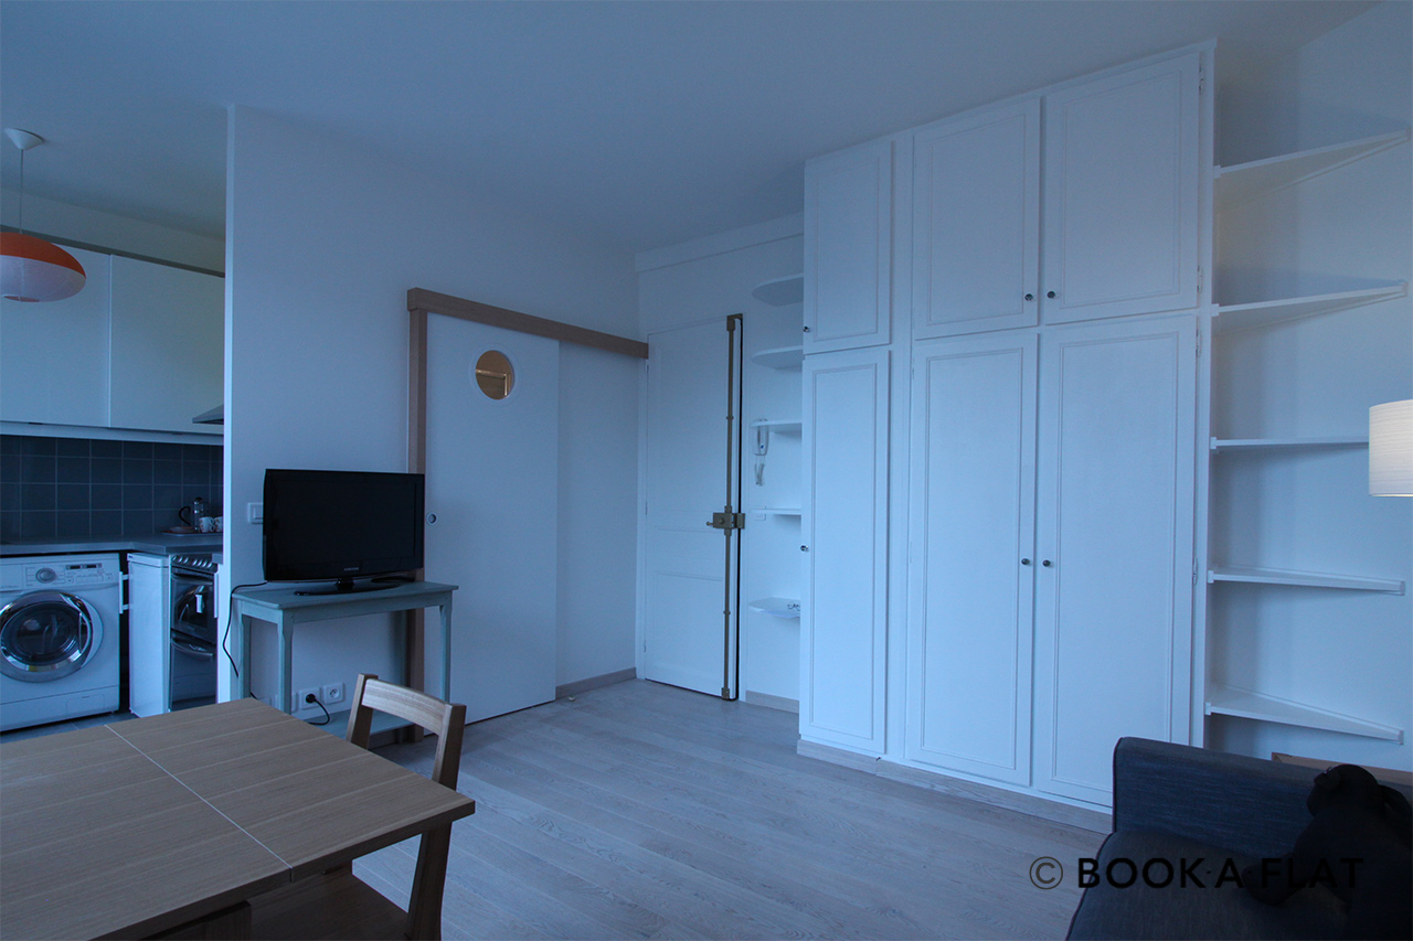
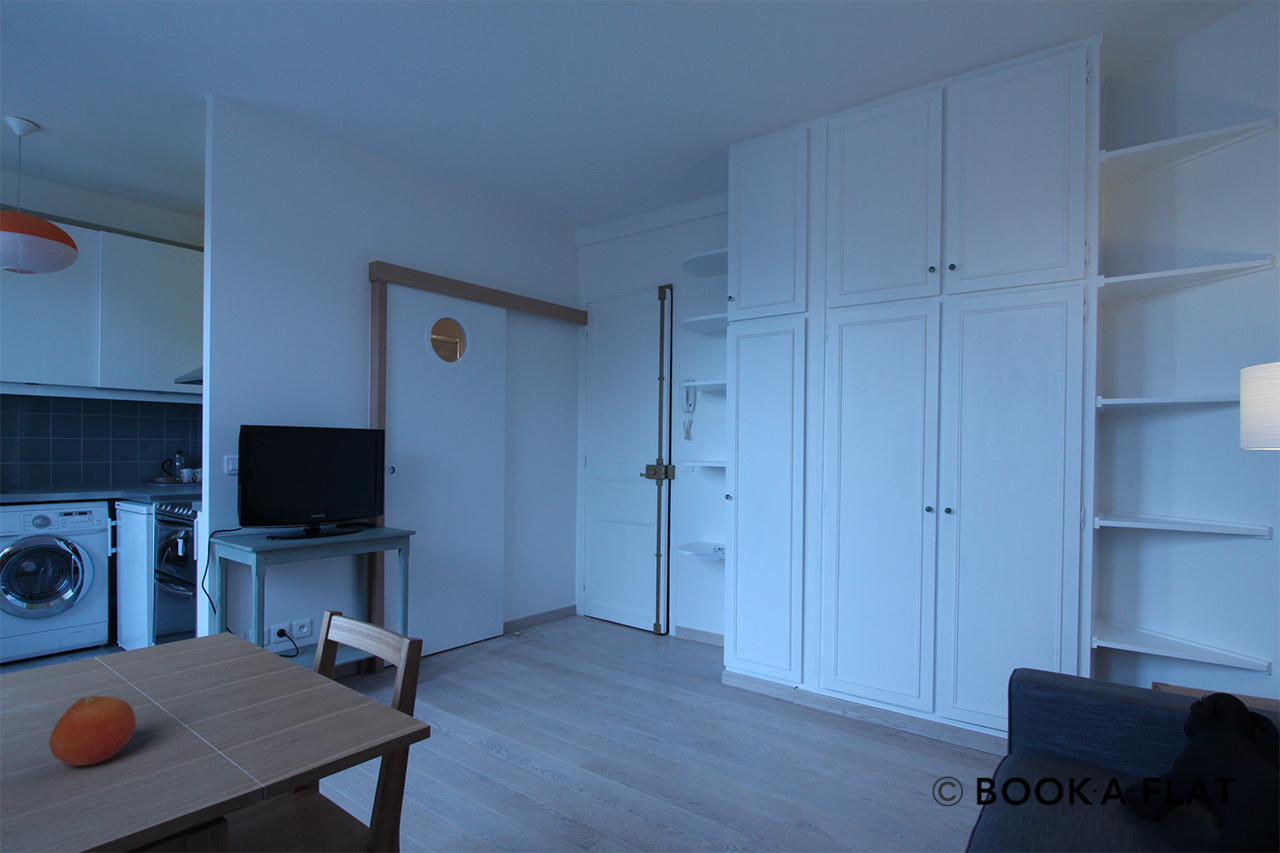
+ fruit (93, 728)
